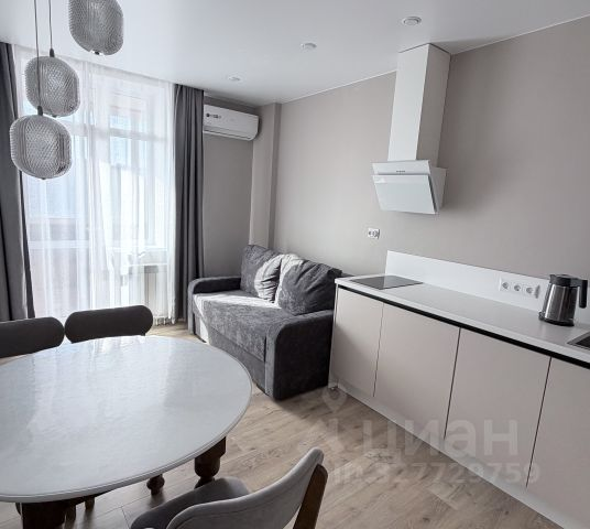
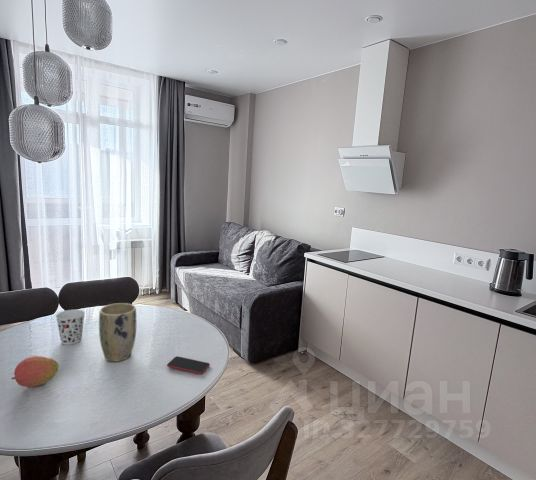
+ smartphone (188, 365)
+ fruit (35, 371)
+ plant pot (118, 332)
+ cup (71, 327)
